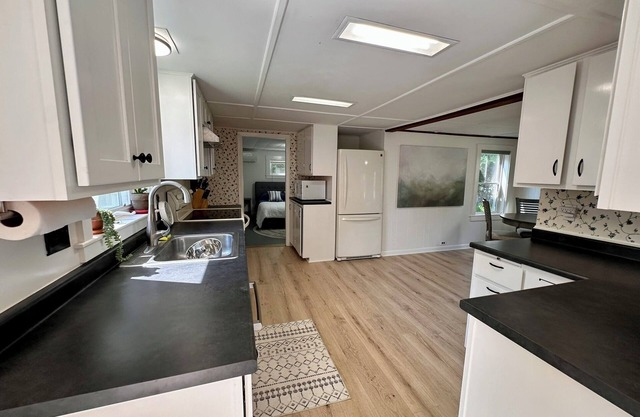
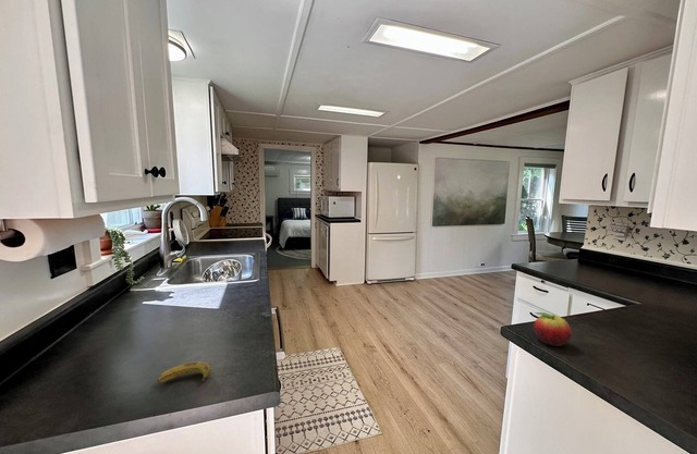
+ banana (184, 373)
+ fruit (551, 328)
